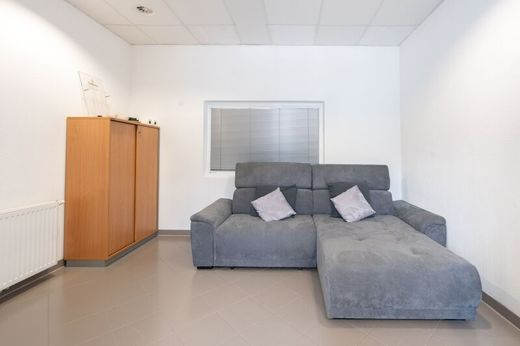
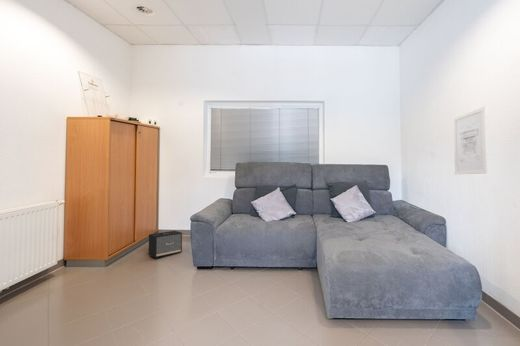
+ speaker (165, 243)
+ wall art (469, 143)
